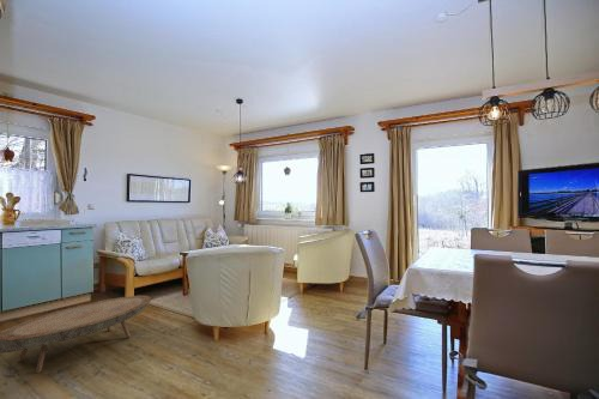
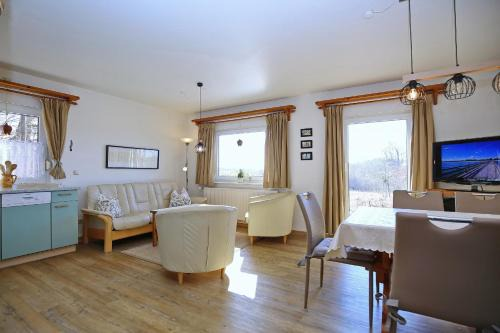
- coffee table (83, 330)
